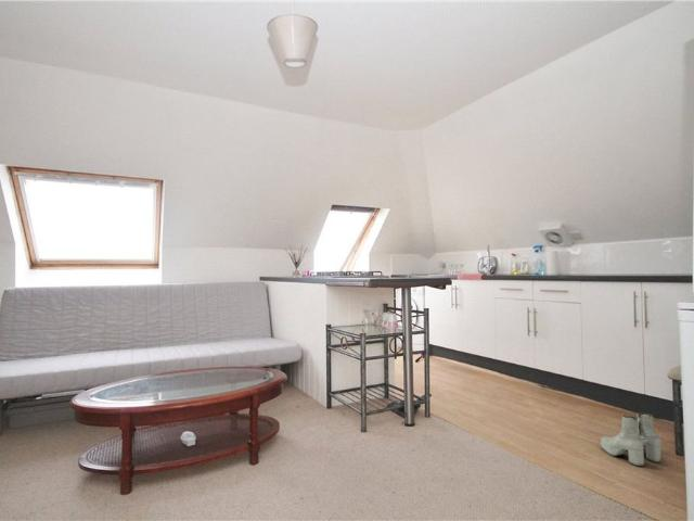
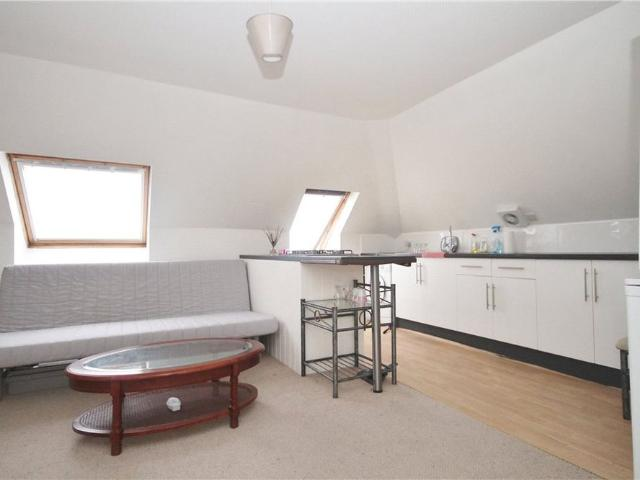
- boots (629, 433)
